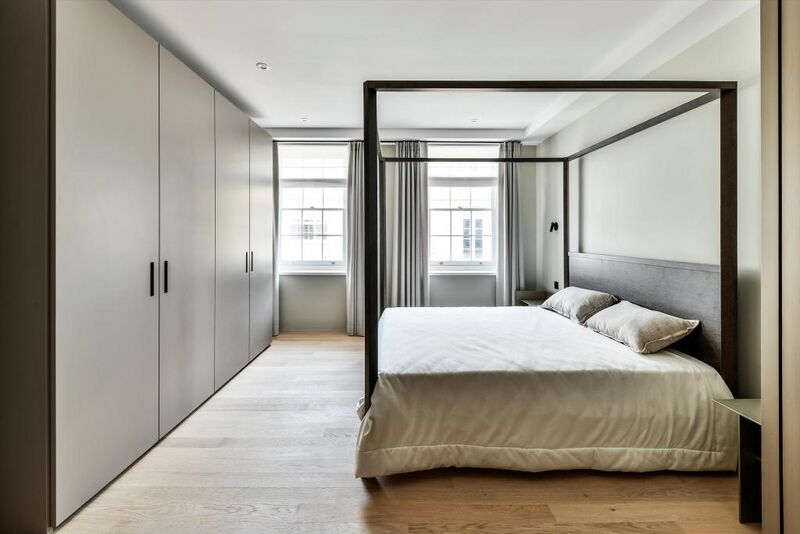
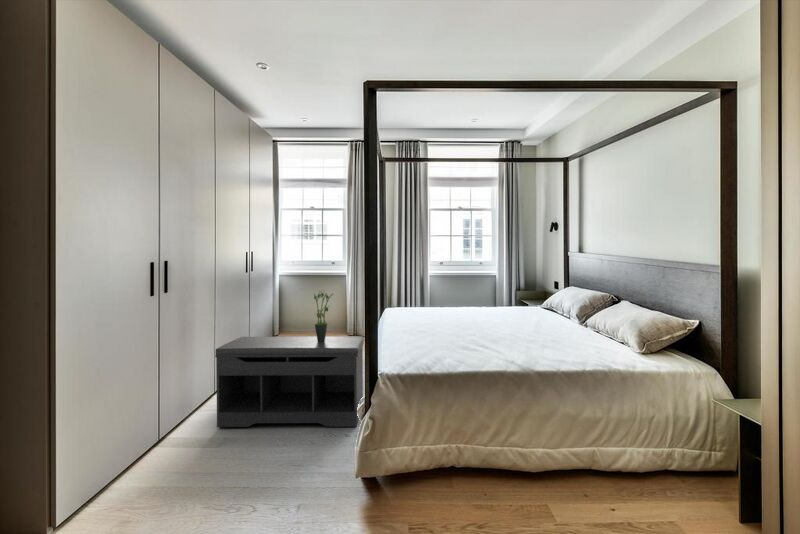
+ bench (295, 378)
+ potted plant (323, 315)
